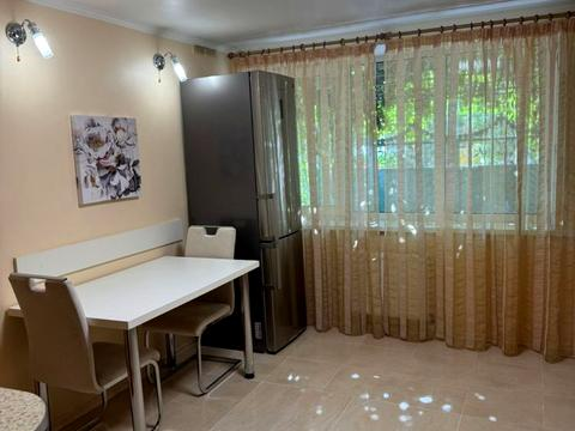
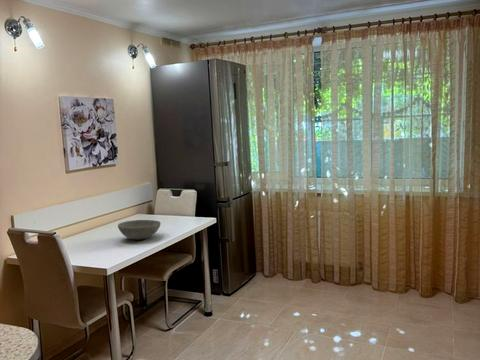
+ bowl (139, 230)
